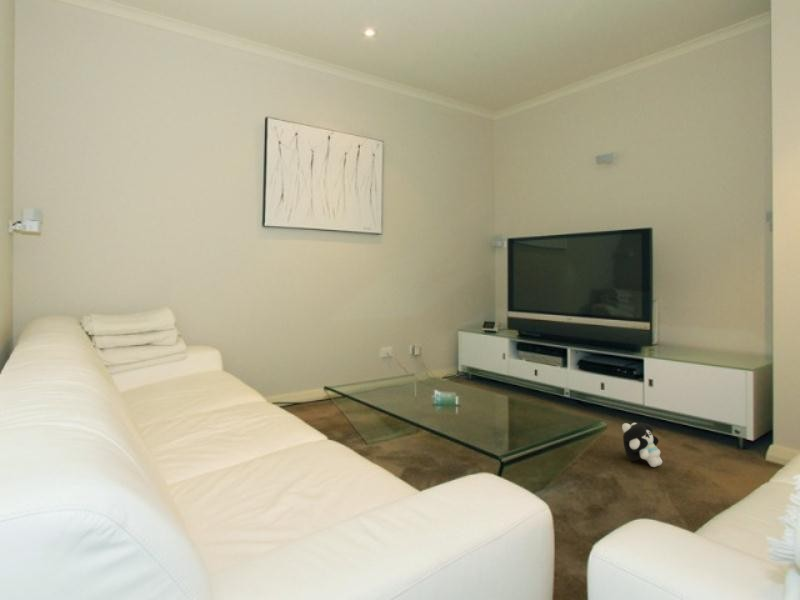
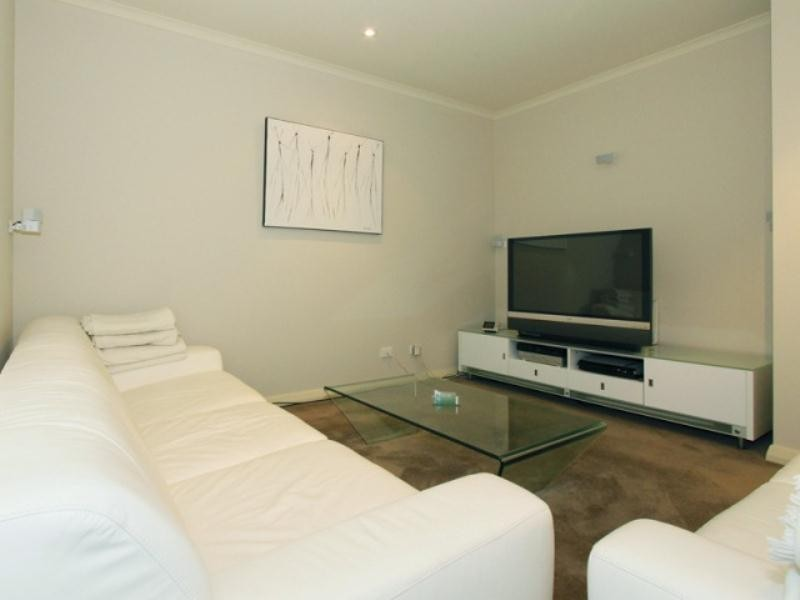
- plush toy (643, 442)
